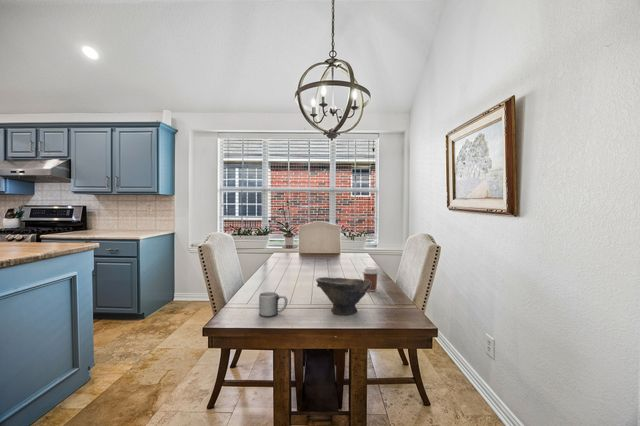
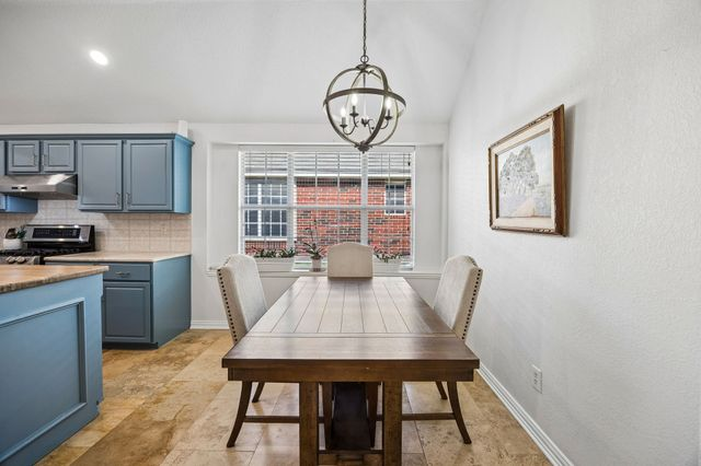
- mug (273, 303)
- coffee cup (370, 279)
- bowl (343, 294)
